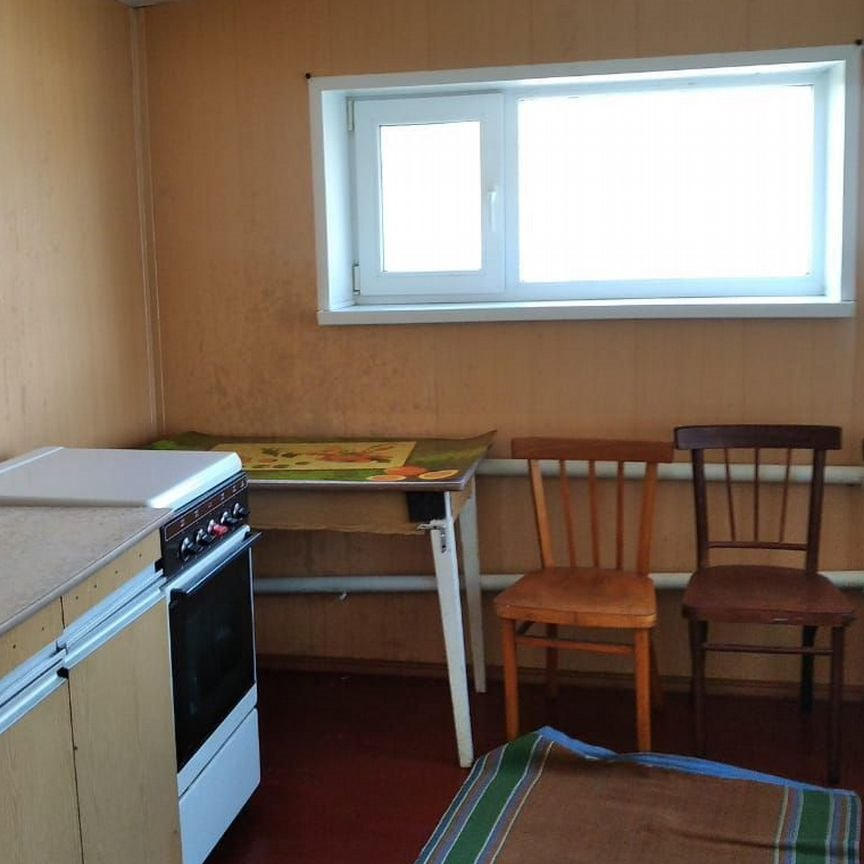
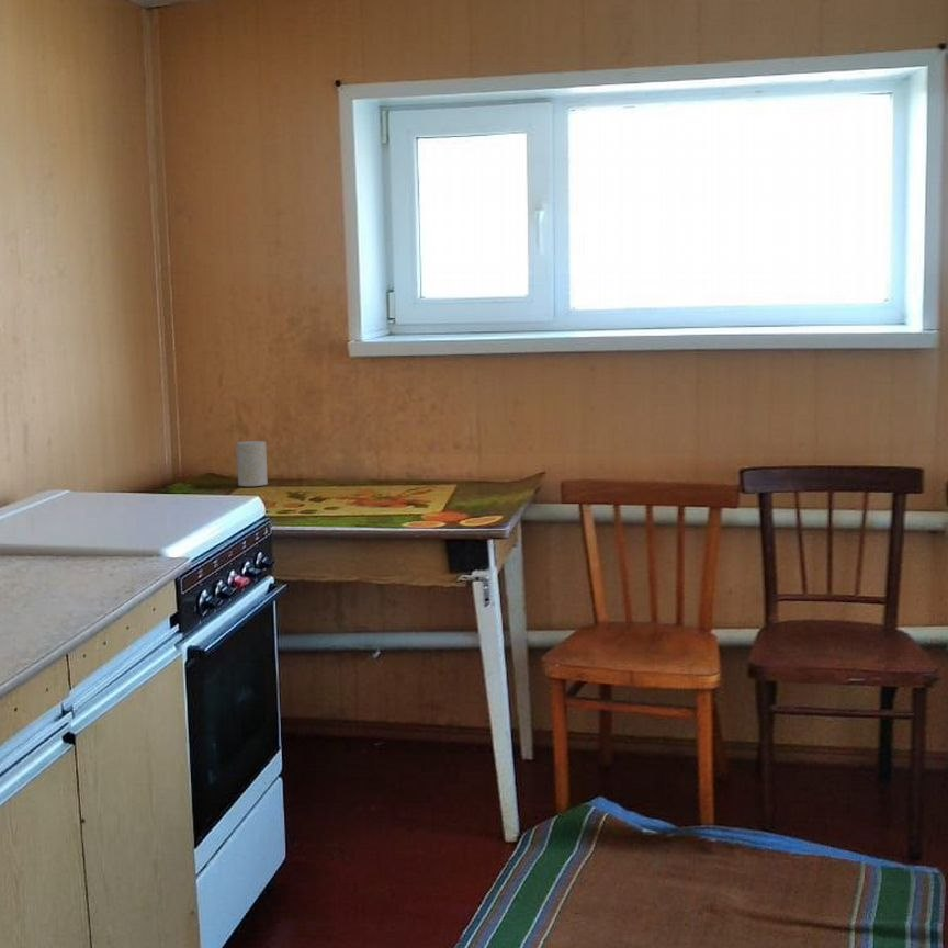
+ cup (251, 463)
